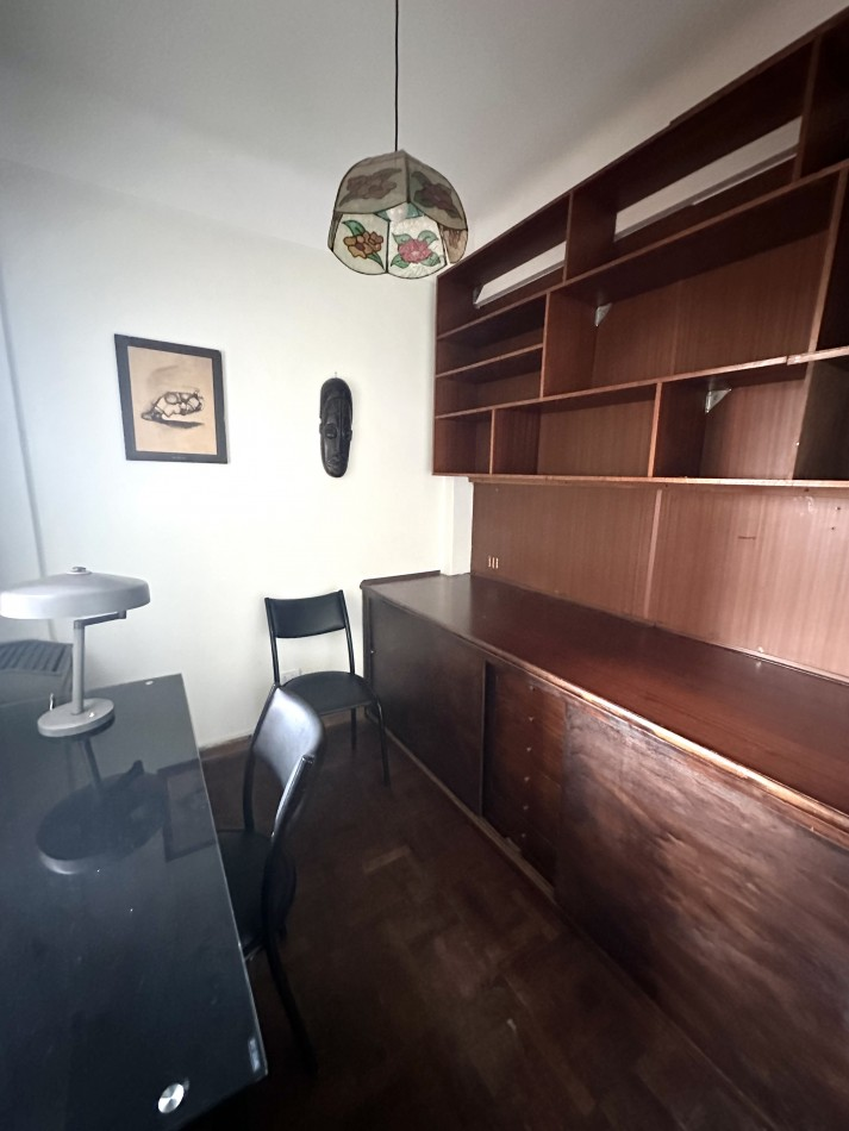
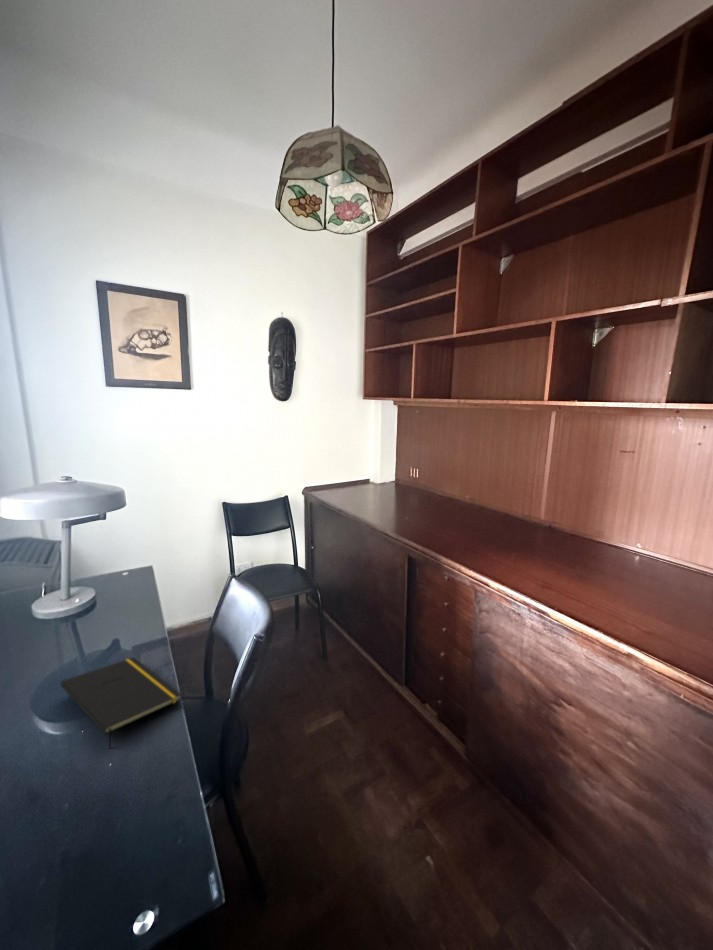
+ notepad (121, 690)
